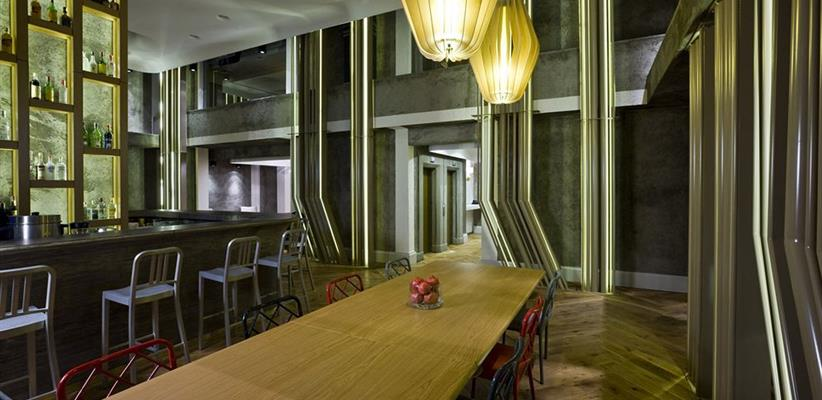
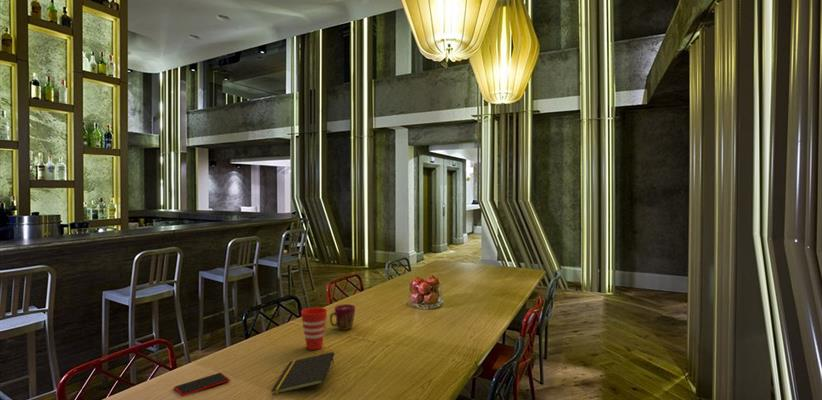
+ smartphone (202, 383)
+ cup (342, 317)
+ notepad (305, 371)
+ cup (314, 328)
